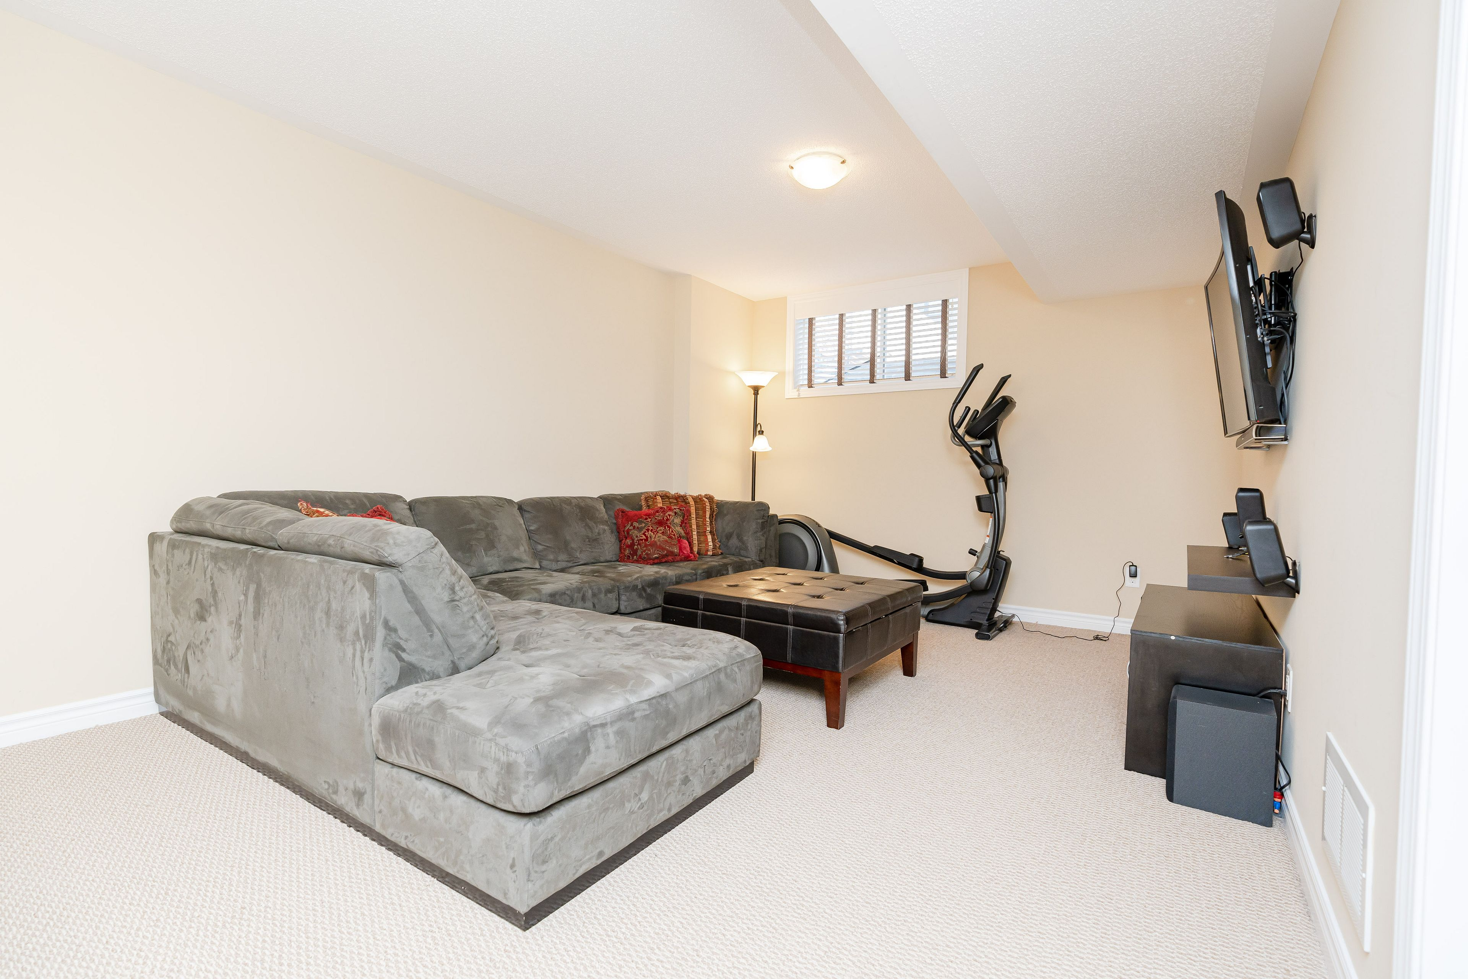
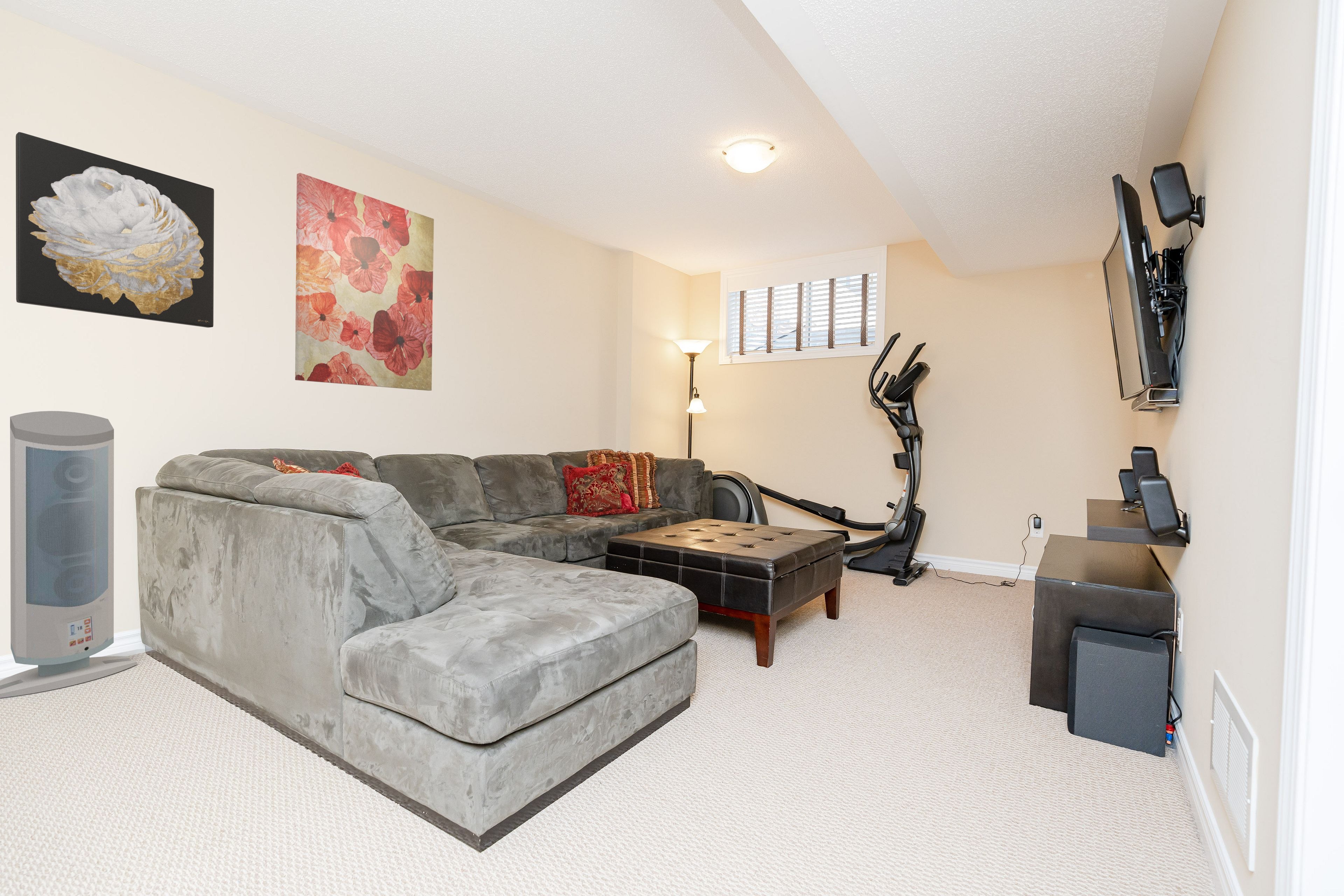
+ wall art (124, 240)
+ wall art (370, 292)
+ air purifier (64, 545)
